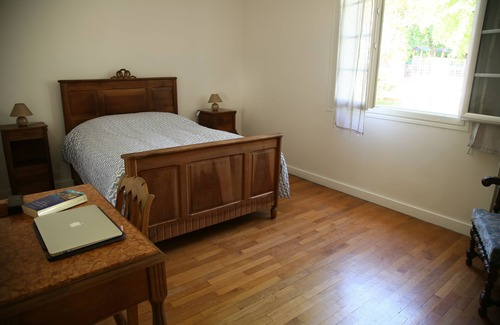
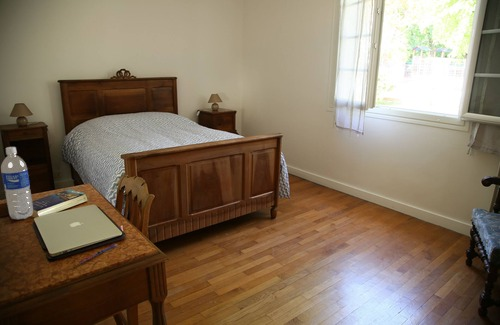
+ pen (99, 252)
+ water bottle (16, 183)
